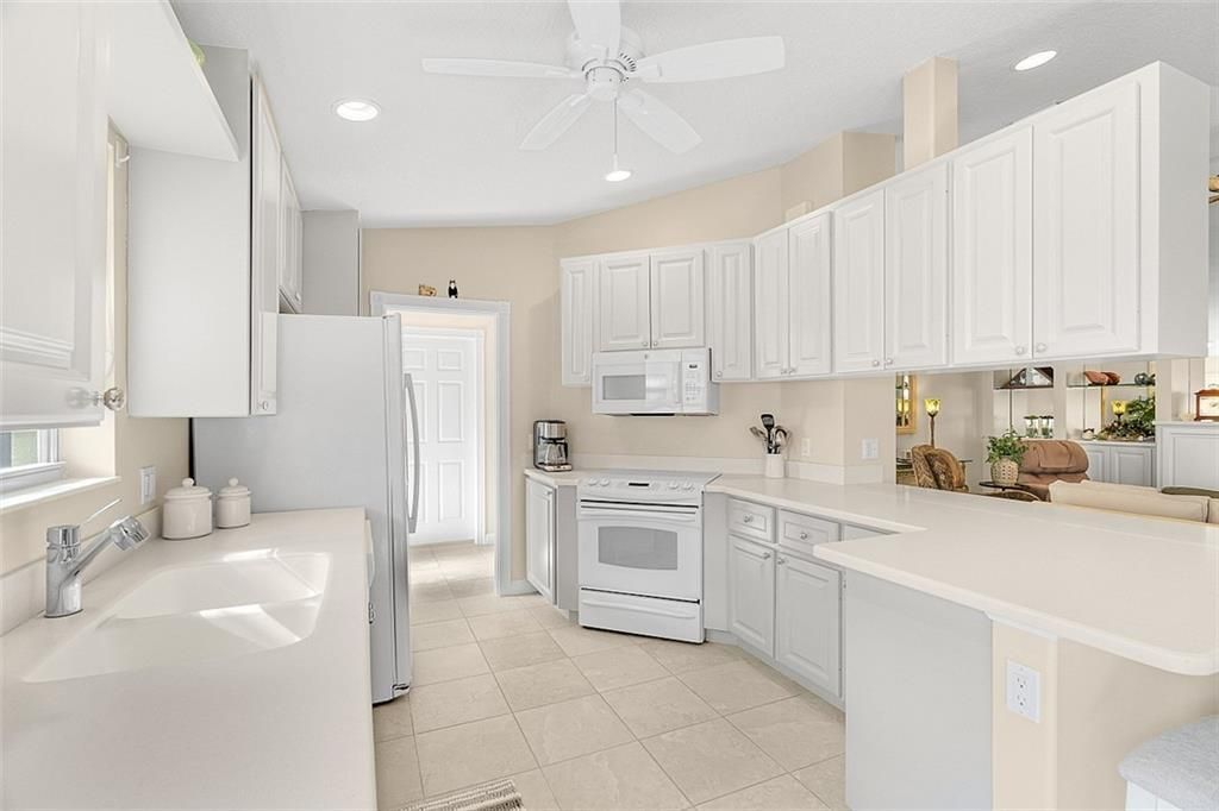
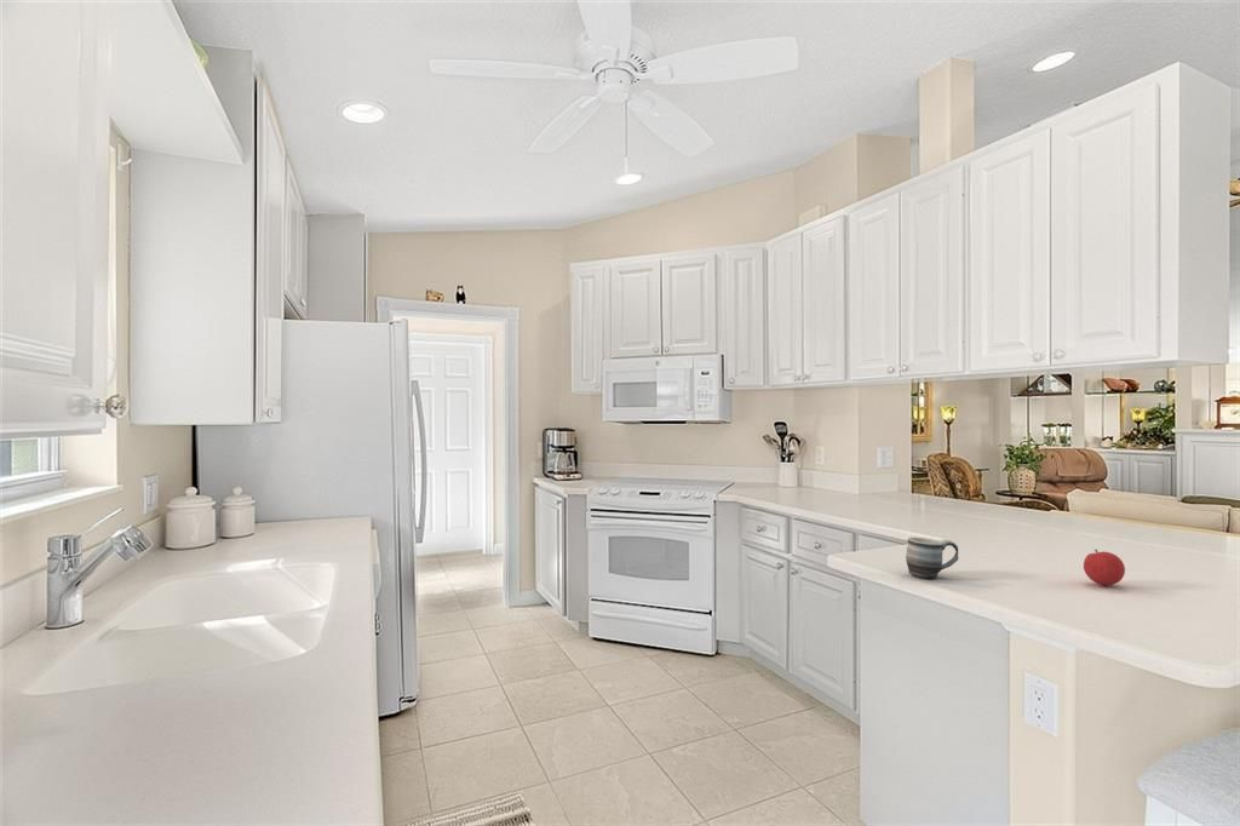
+ mug (930, 557)
+ fruit (1103, 568)
